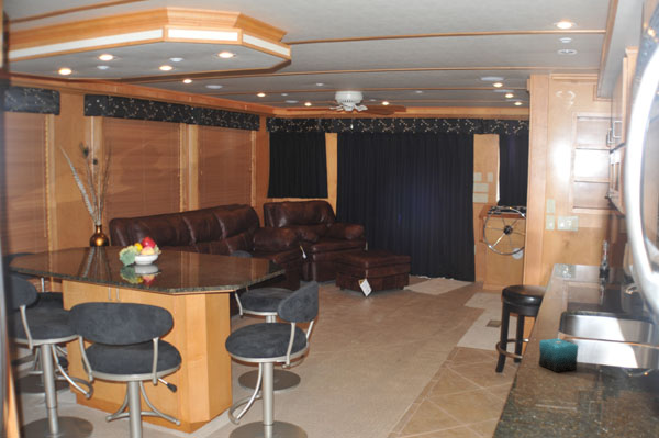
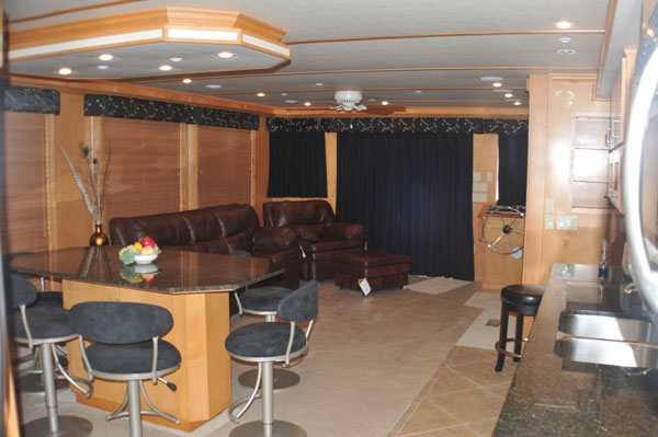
- candle (557, 349)
